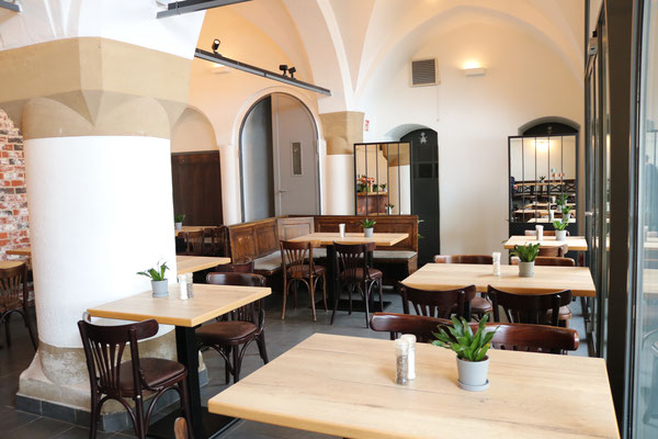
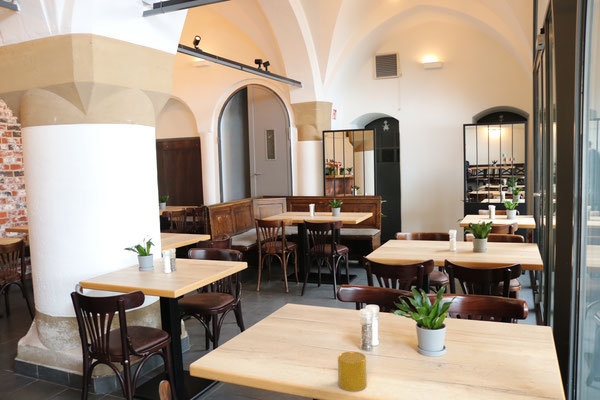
+ cup (352, 370)
